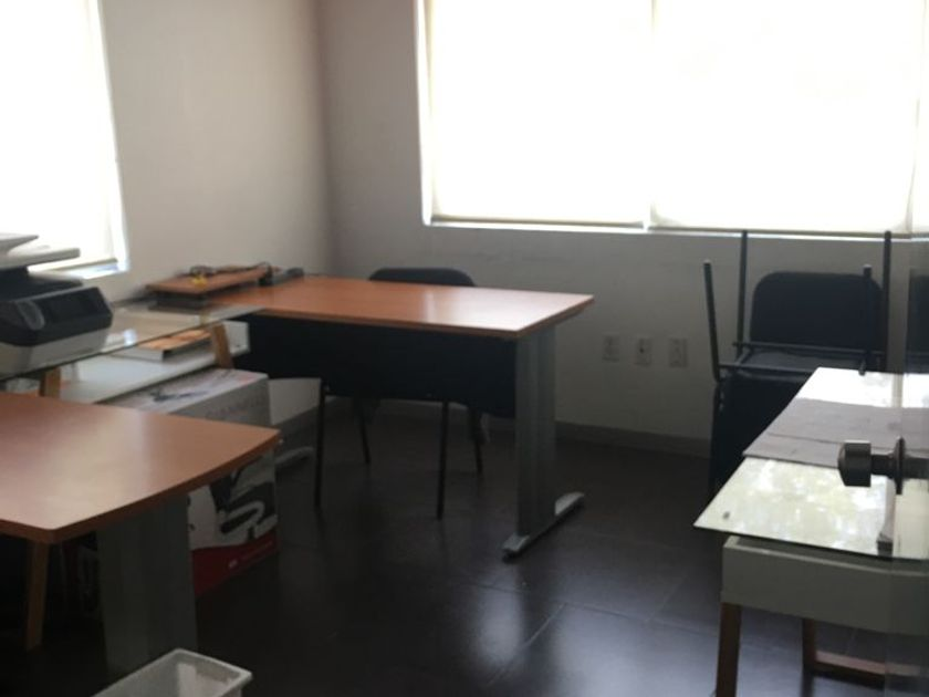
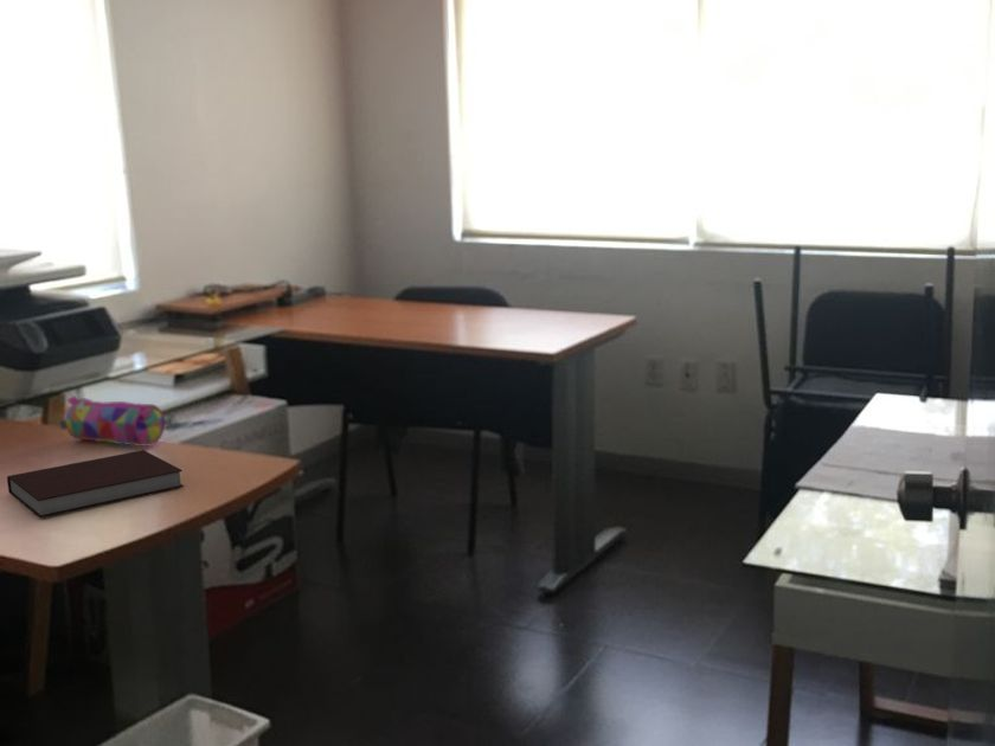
+ pencil case (113, 420)
+ notebook (95, 481)
